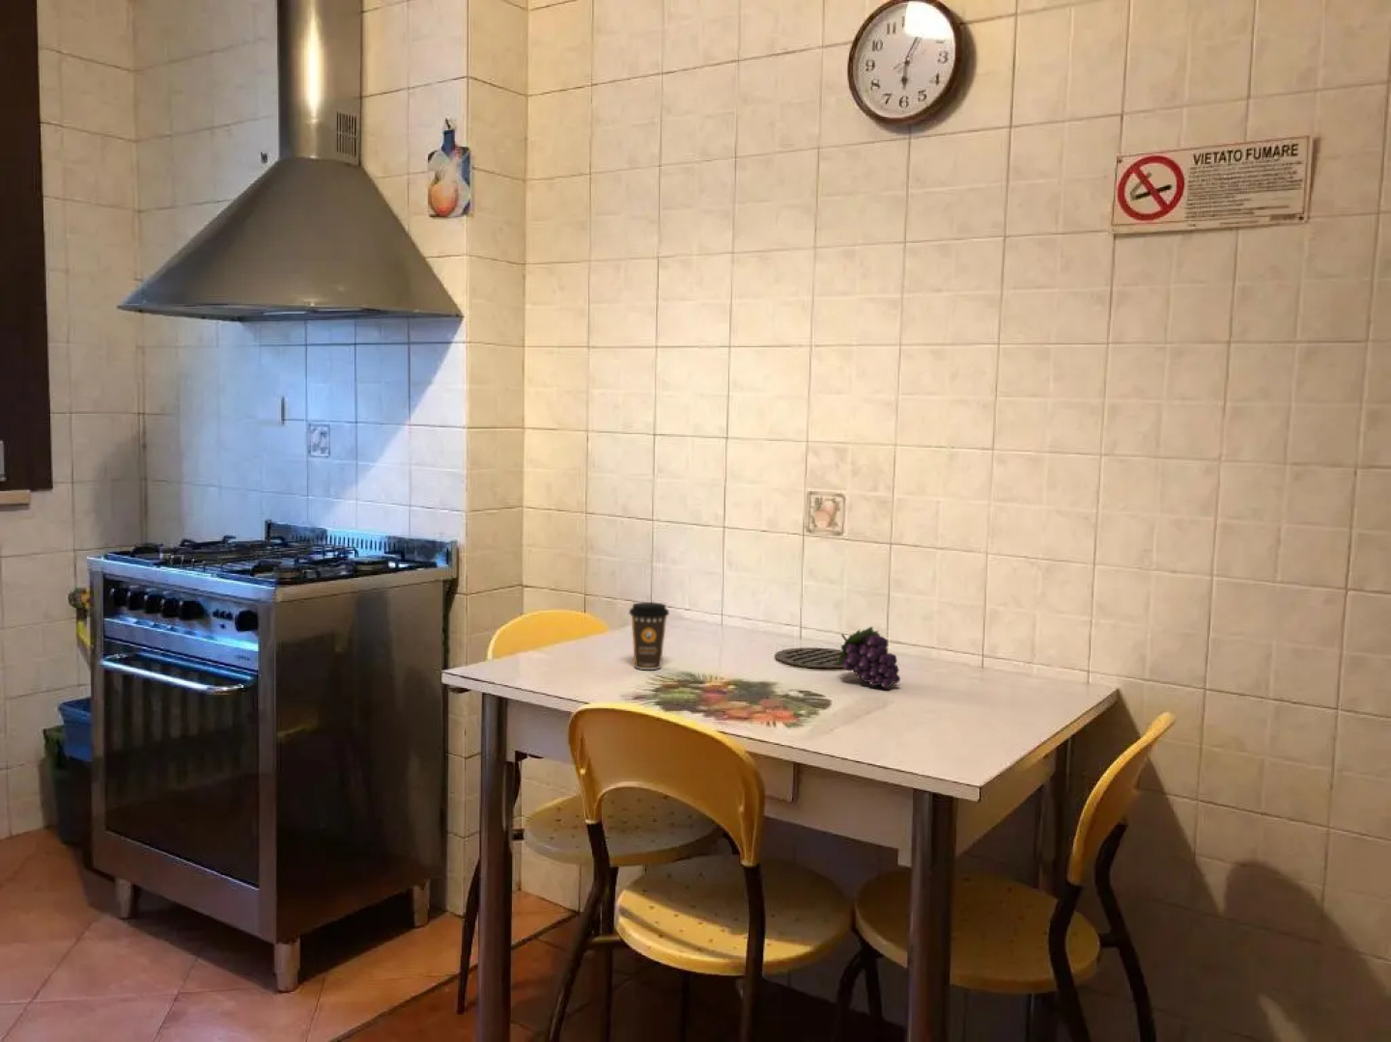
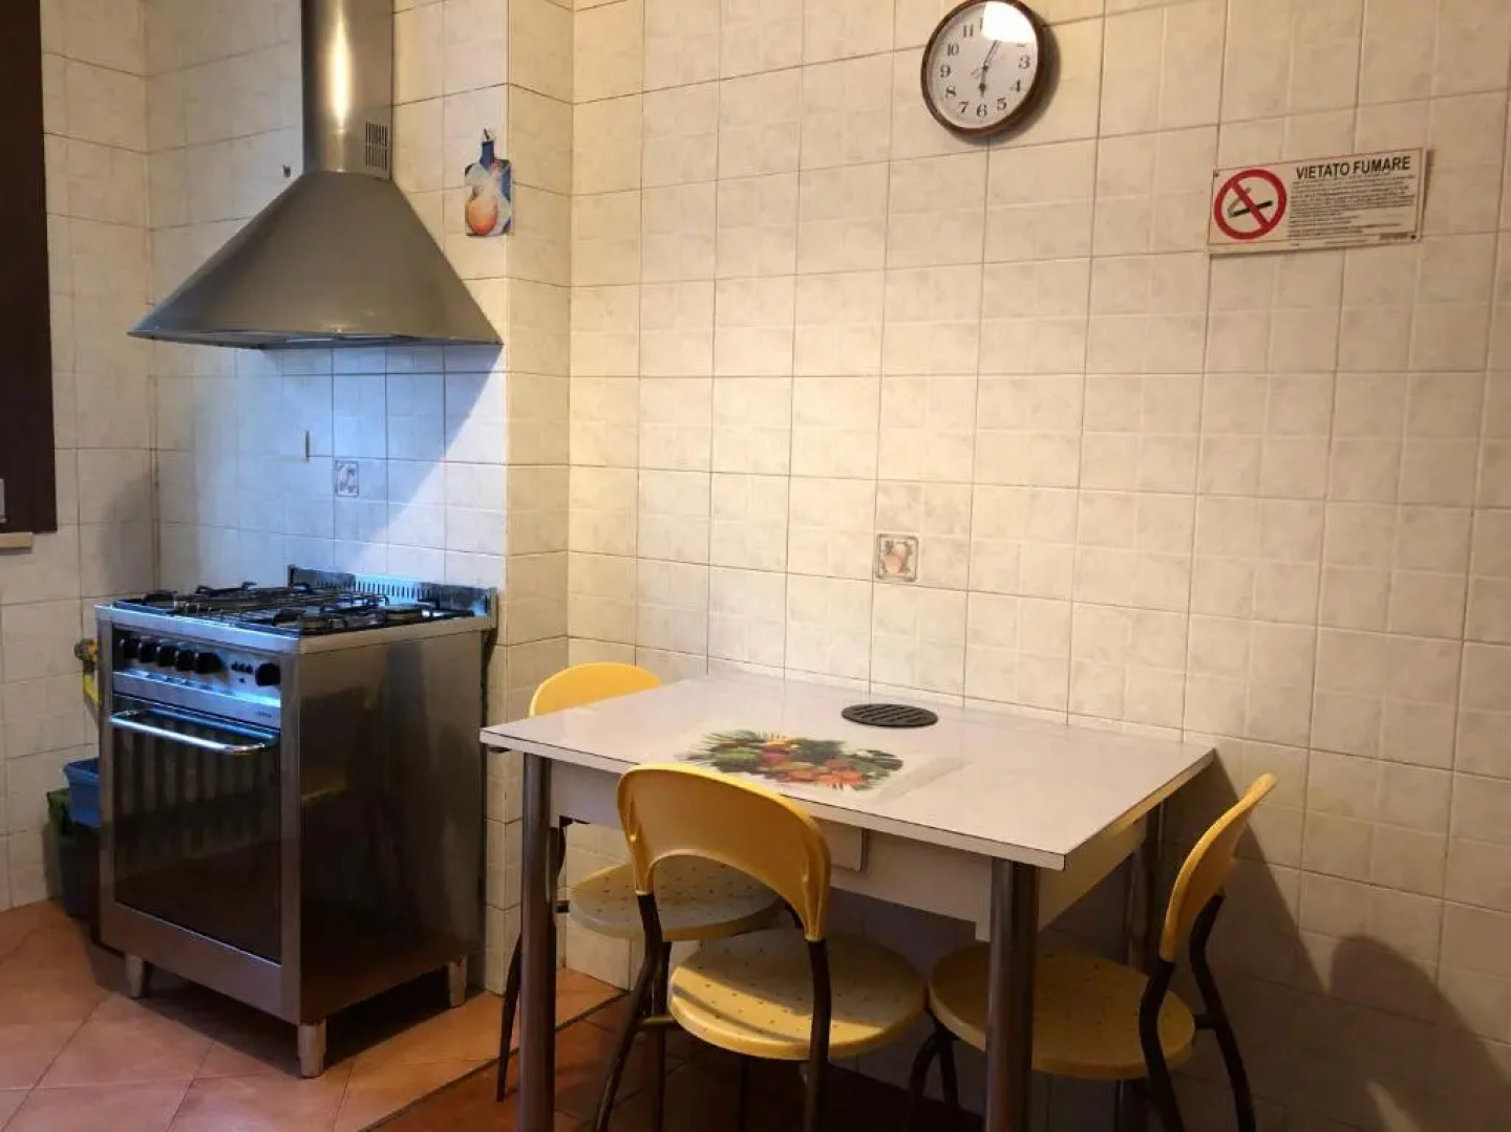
- fruit (870, 652)
- coffee cup (648, 636)
